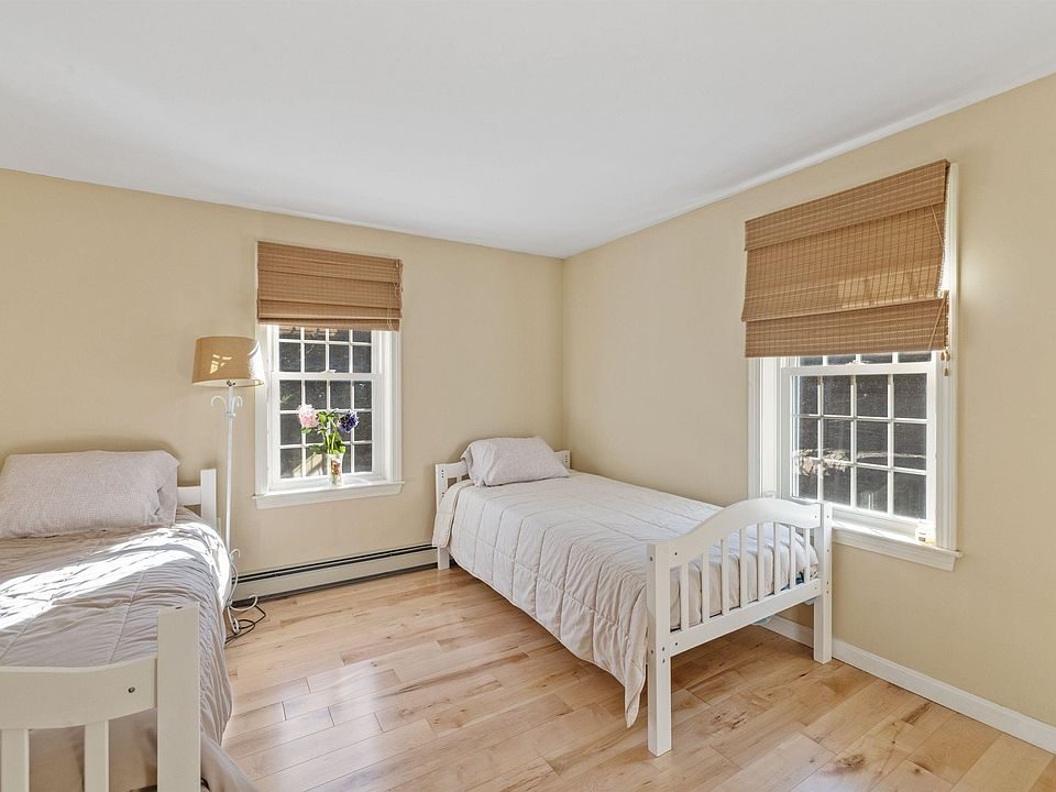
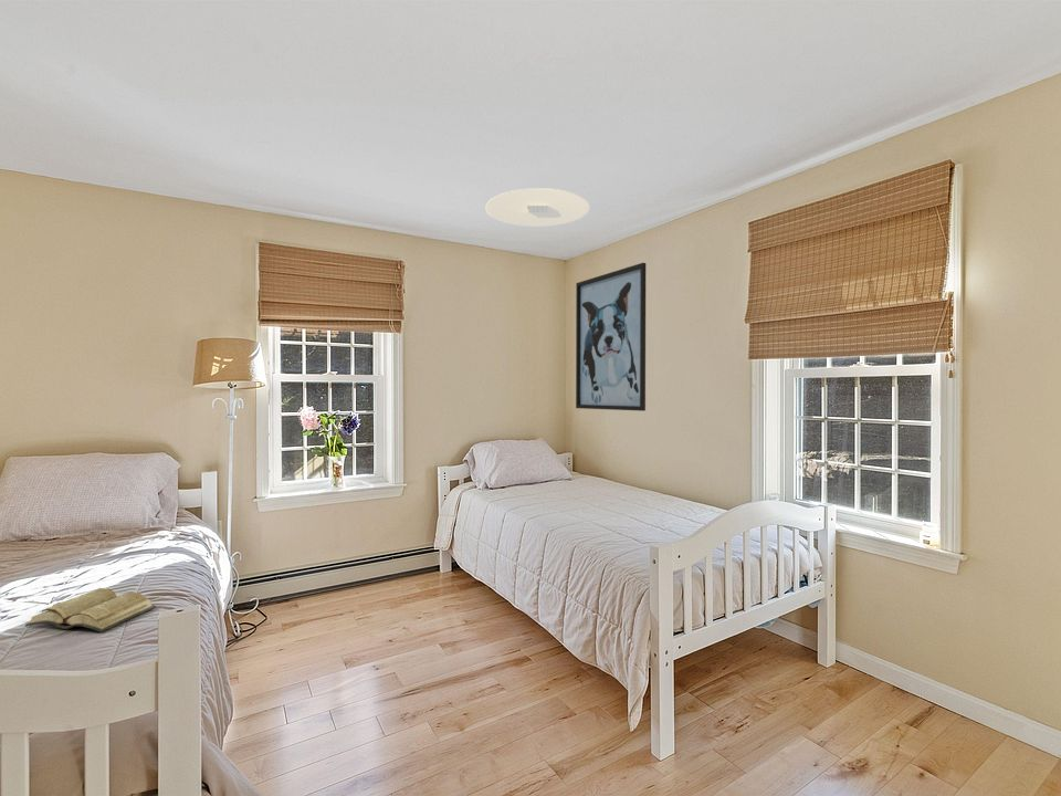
+ diary (93, 607)
+ wall art (608, 342)
+ ceiling light (537, 203)
